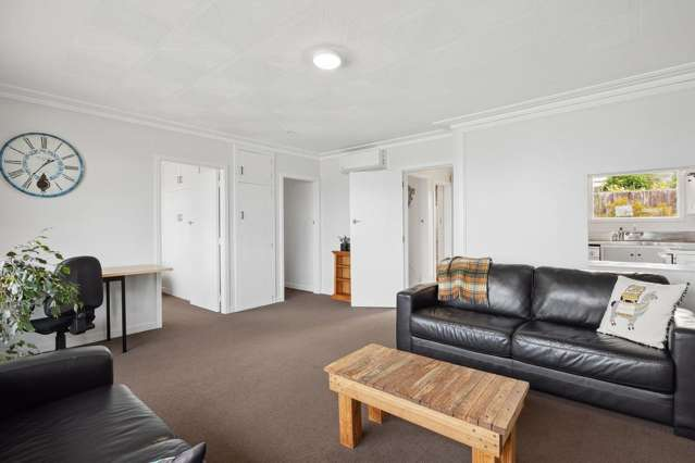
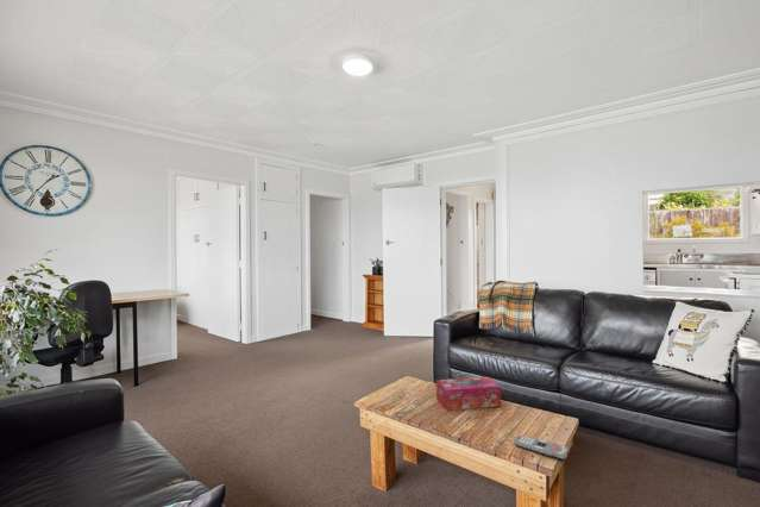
+ remote control (540, 446)
+ tissue box (467, 393)
